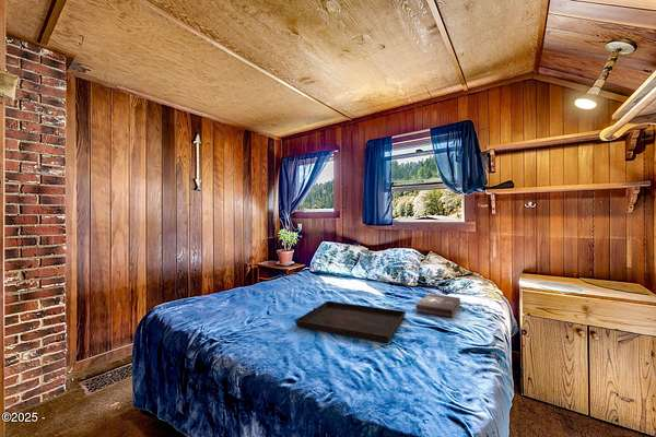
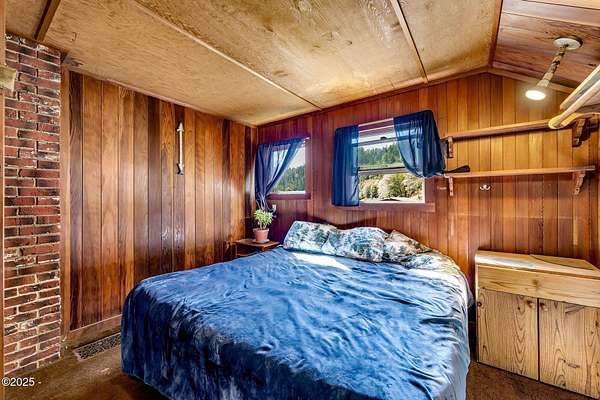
- first aid kit (438, 304)
- serving tray (352, 318)
